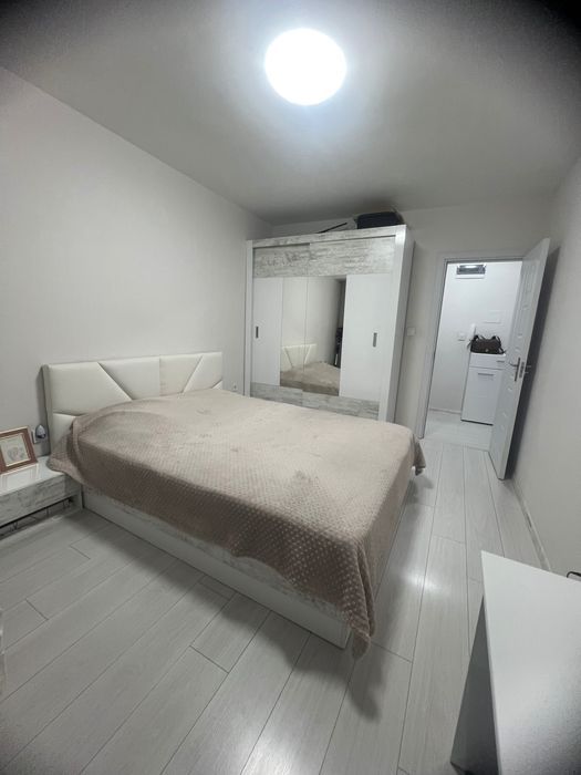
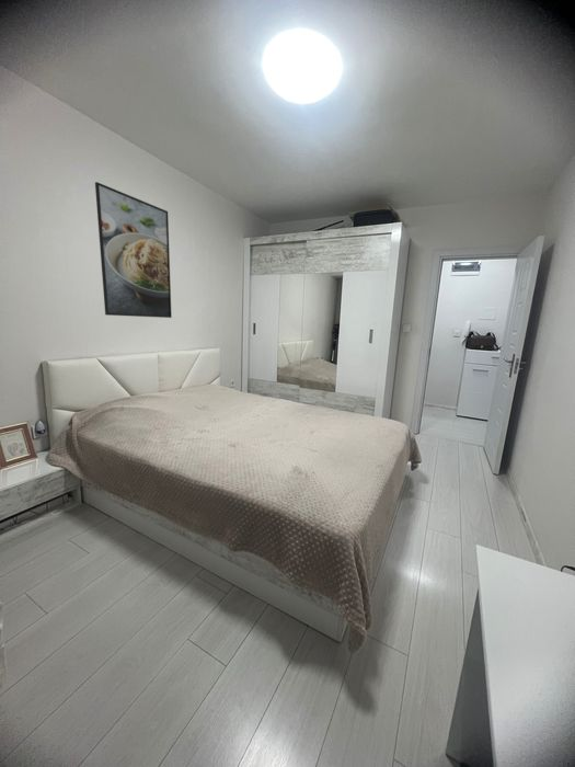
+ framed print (138, 259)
